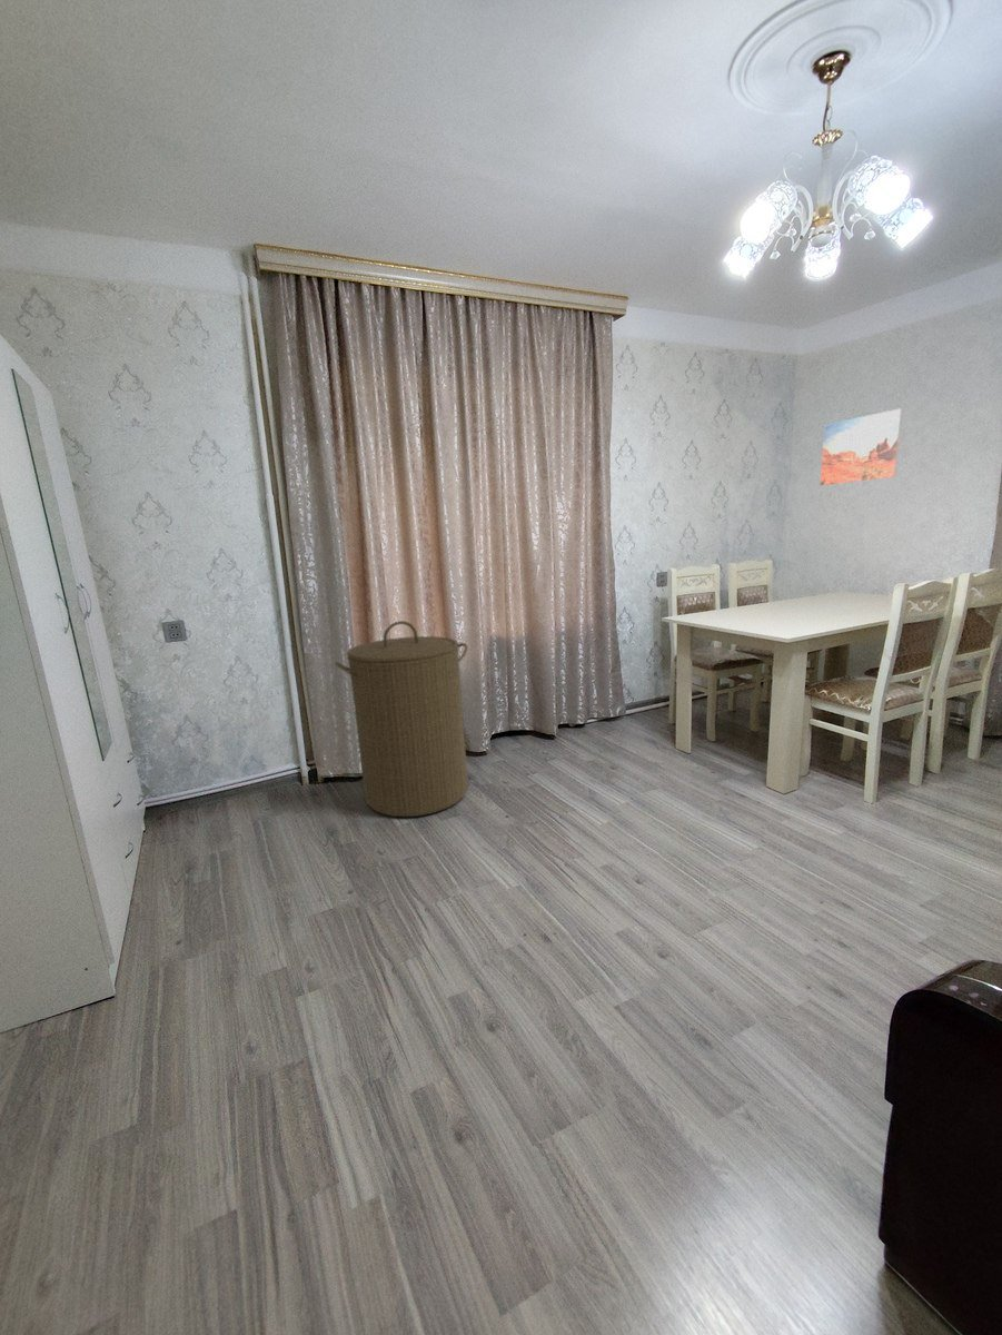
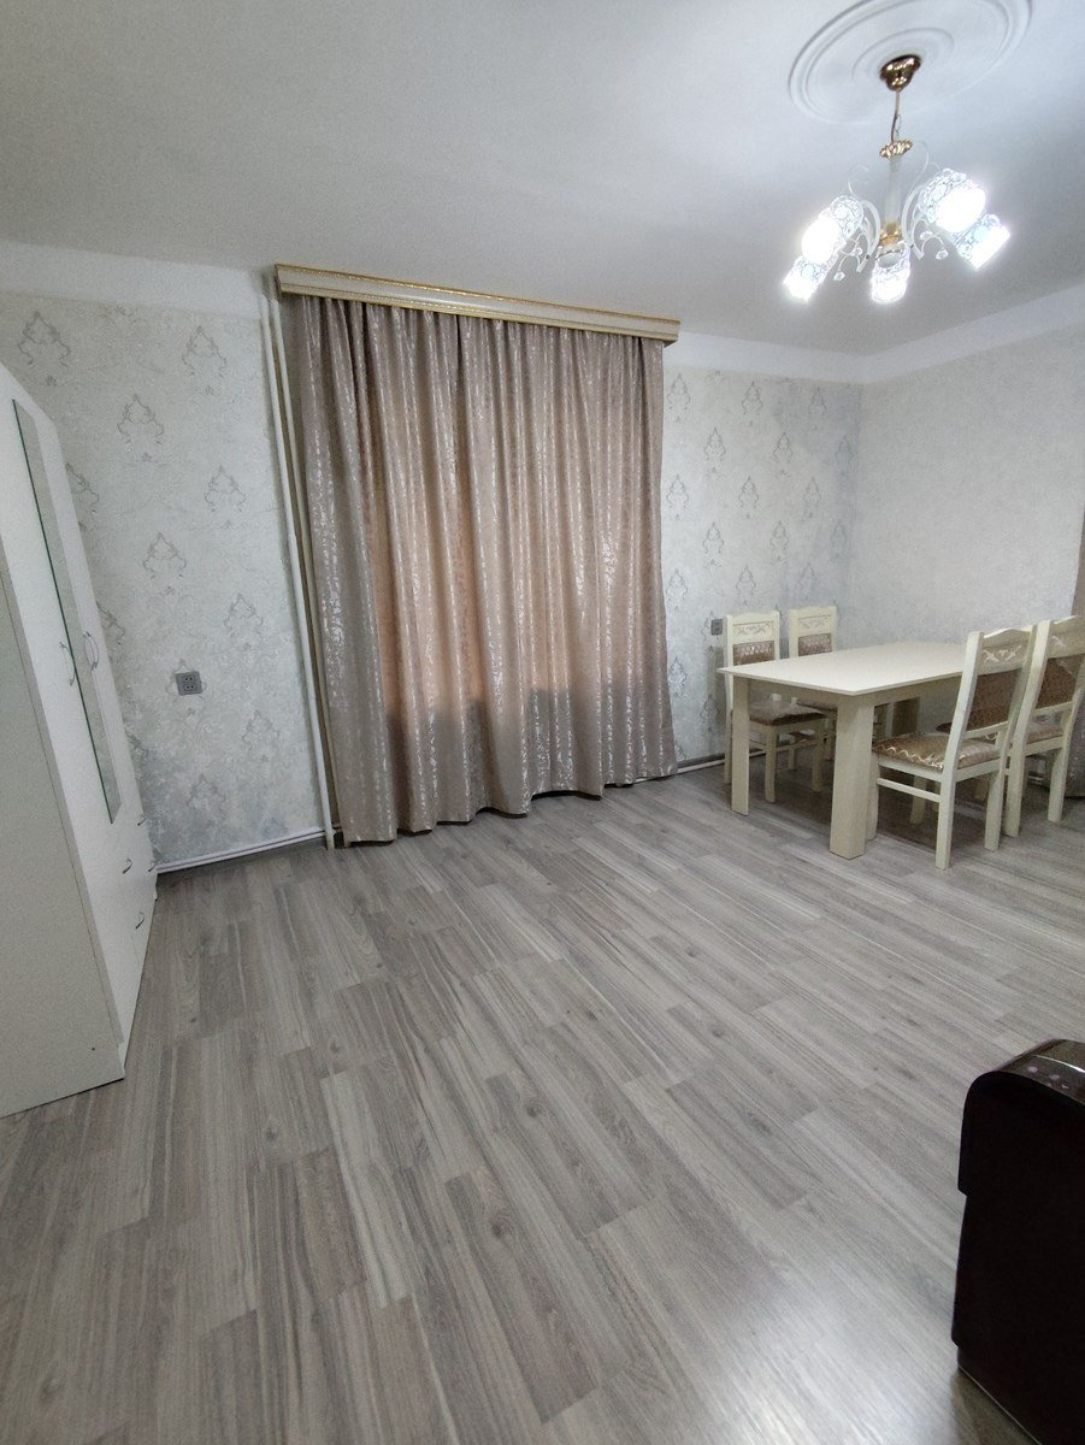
- laundry hamper (409, 710)
- wall art (857, 449)
